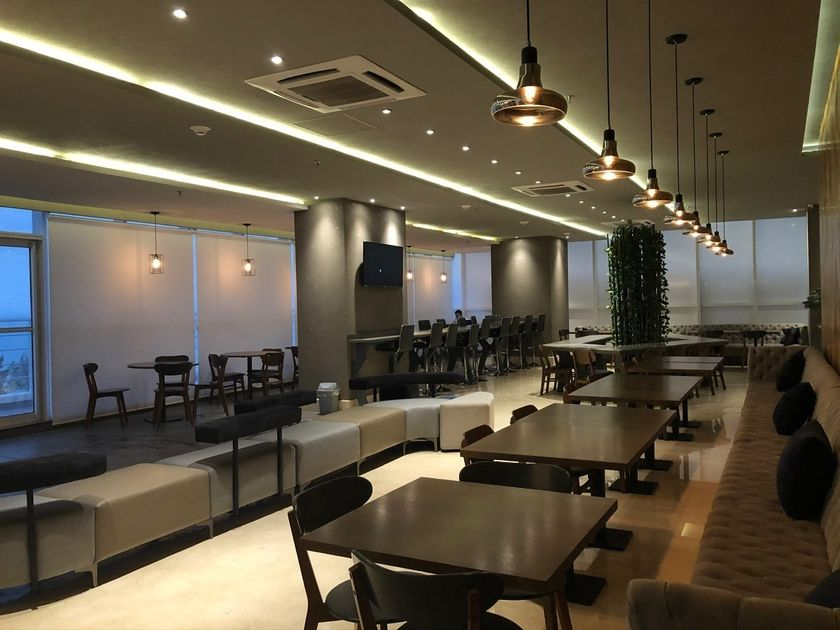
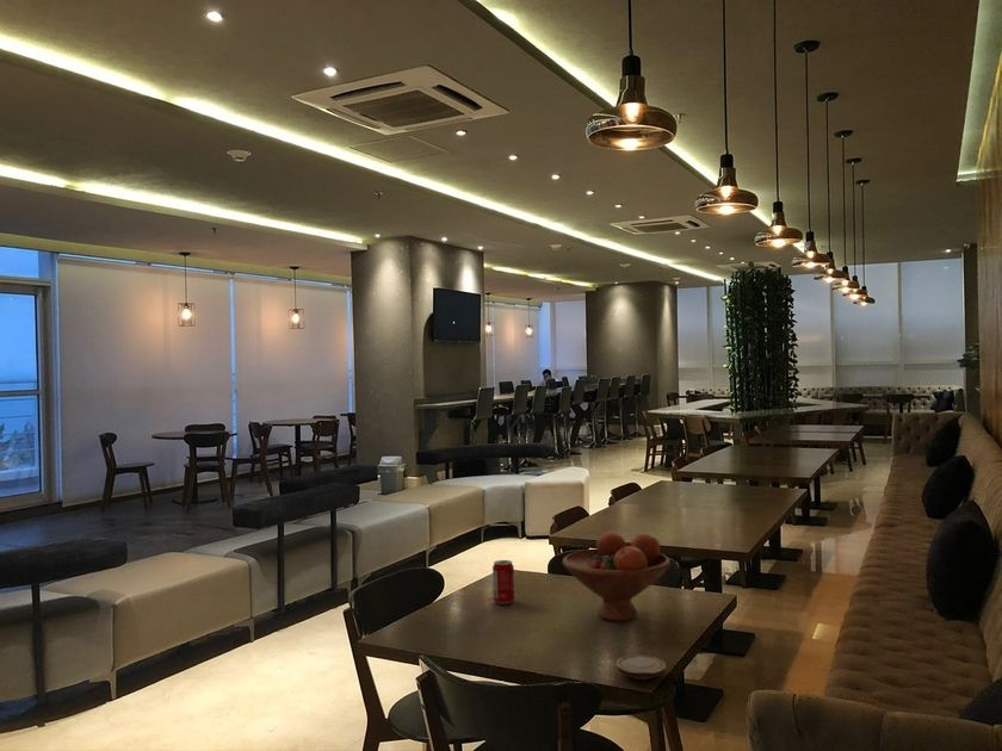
+ wood slice (641, 668)
+ fruit bowl (616, 576)
+ beverage can (503, 582)
